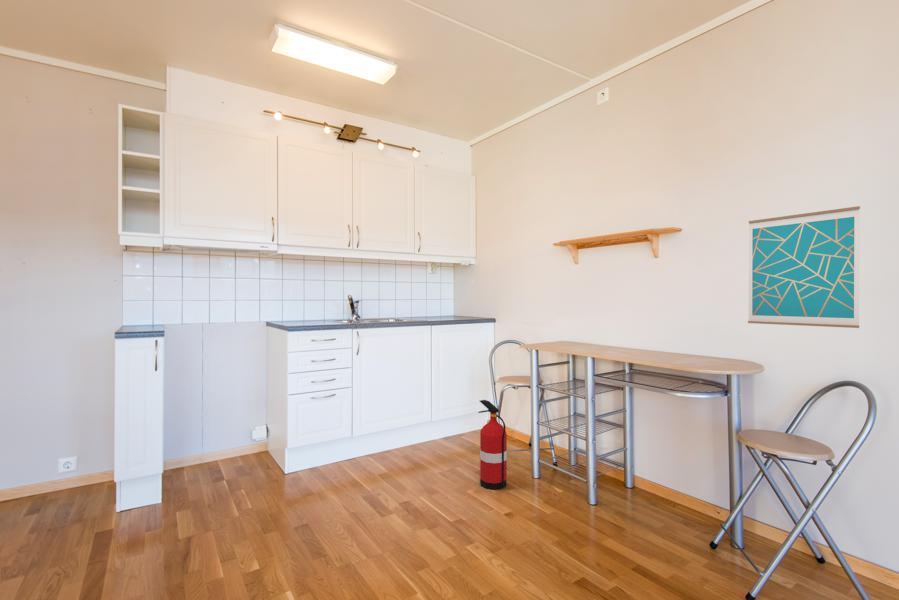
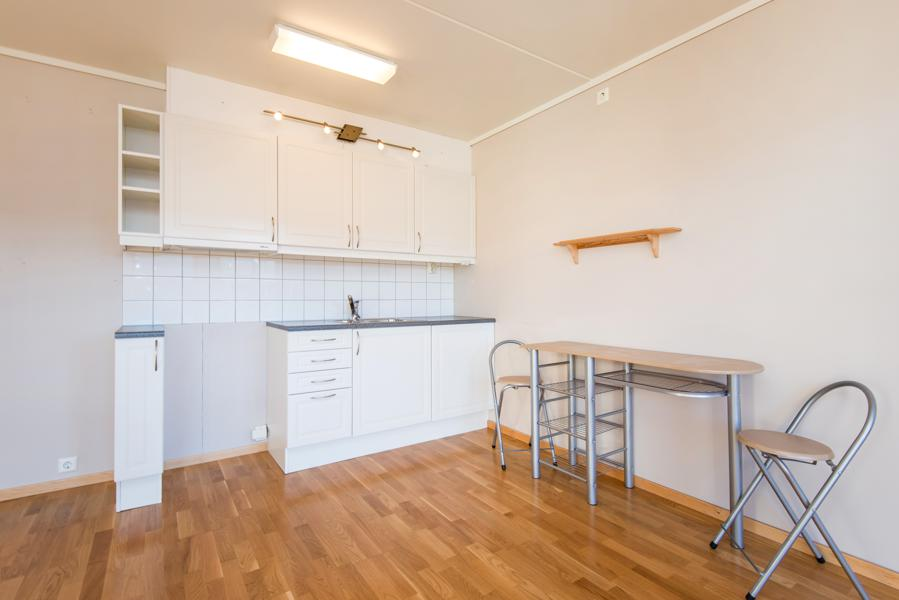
- wall art (799, 269)
- fire extinguisher (492, 443)
